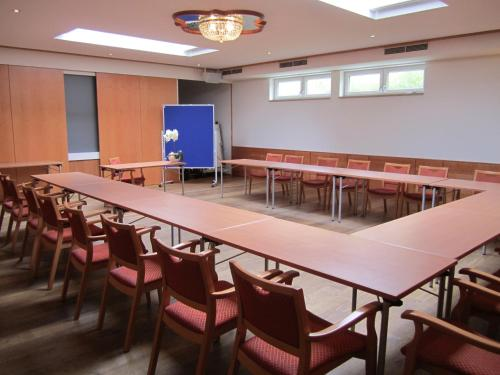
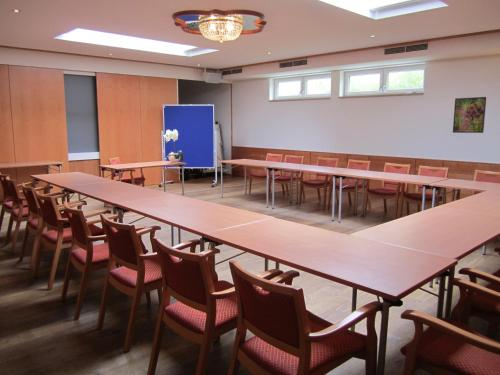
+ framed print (469, 115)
